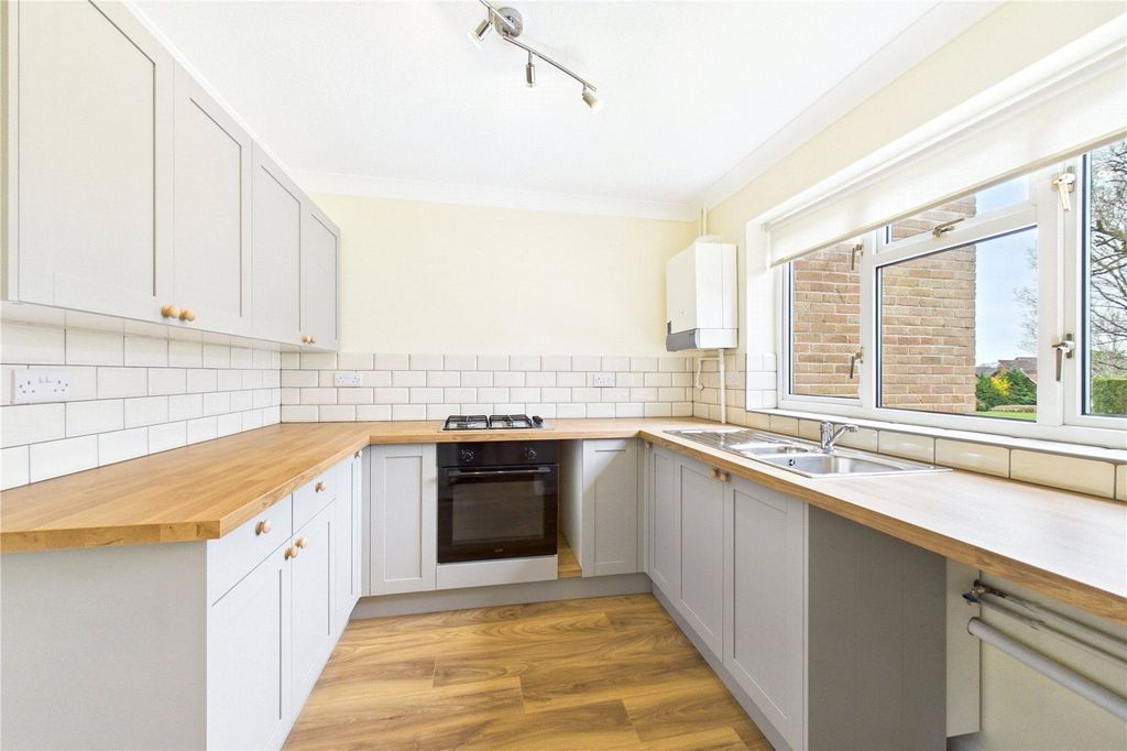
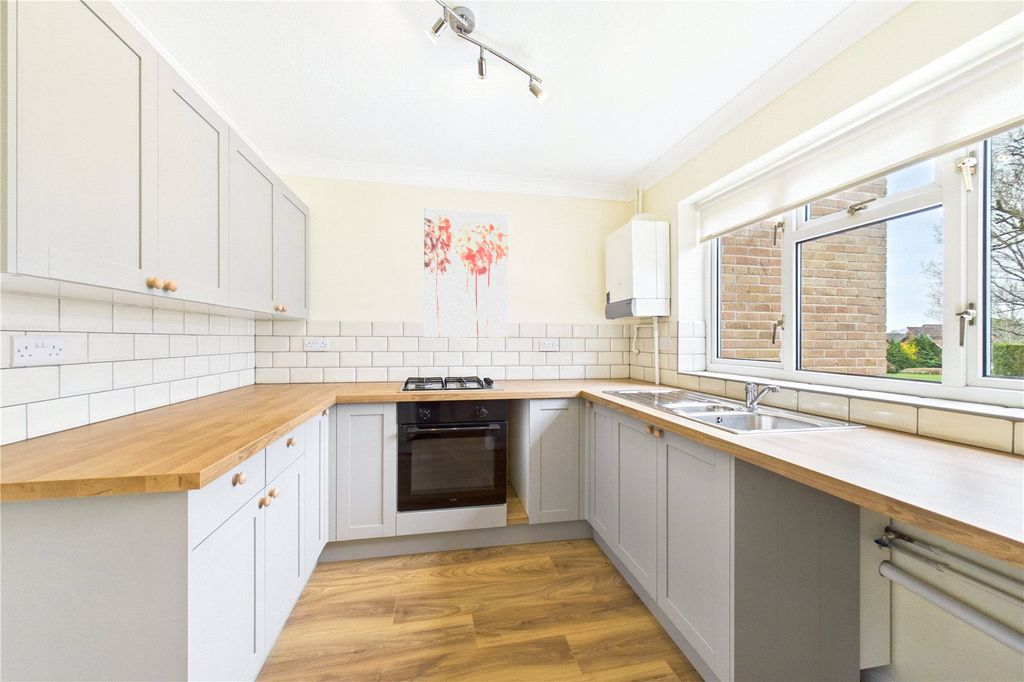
+ wall art (466, 274)
